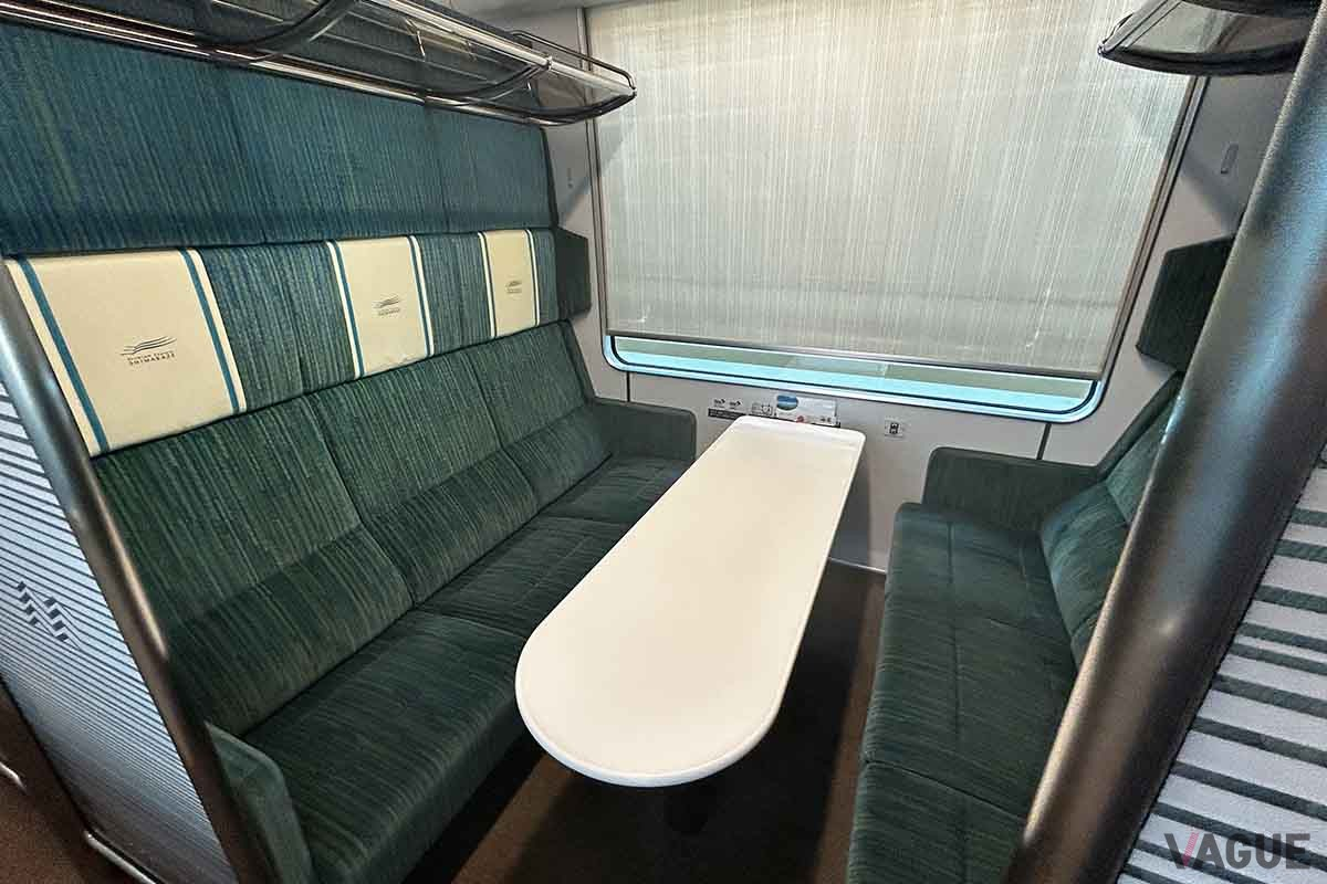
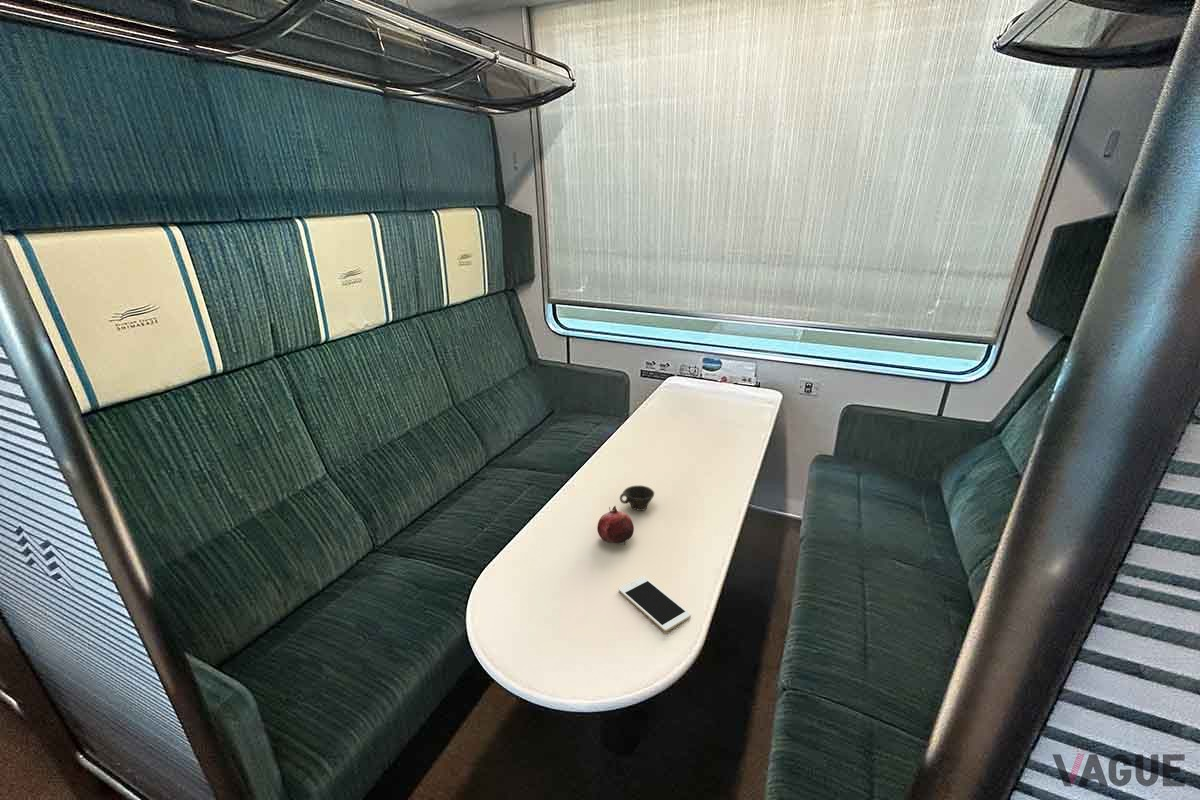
+ cell phone (653, 602)
+ cup (636, 499)
+ fruit (615, 523)
